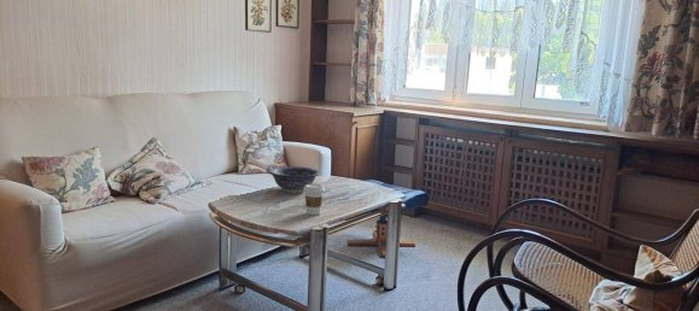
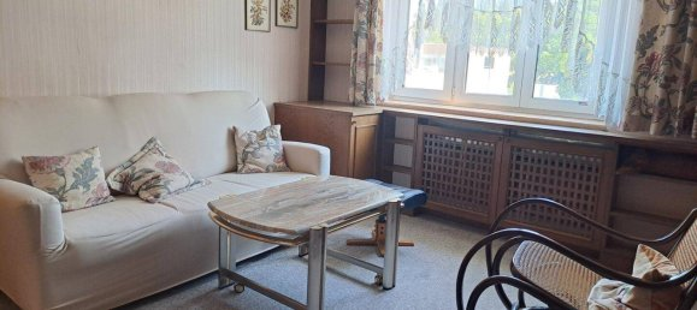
- coffee cup (313, 199)
- decorative bowl (293, 181)
